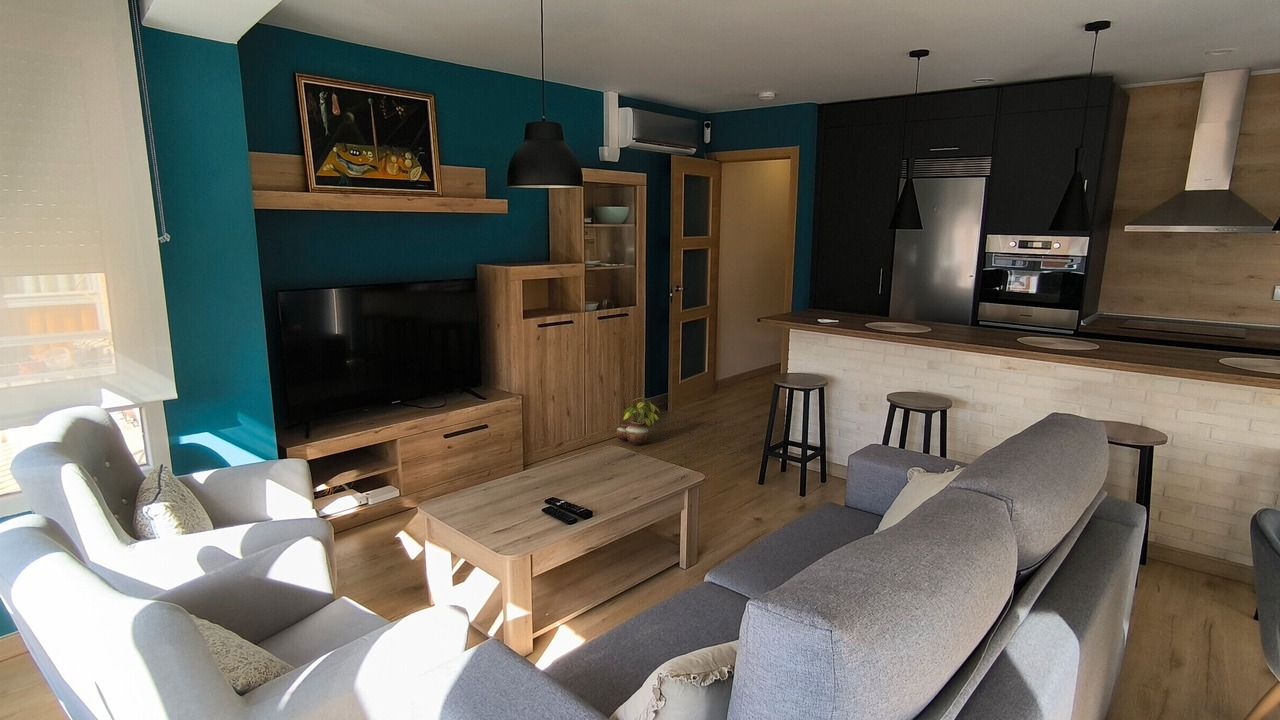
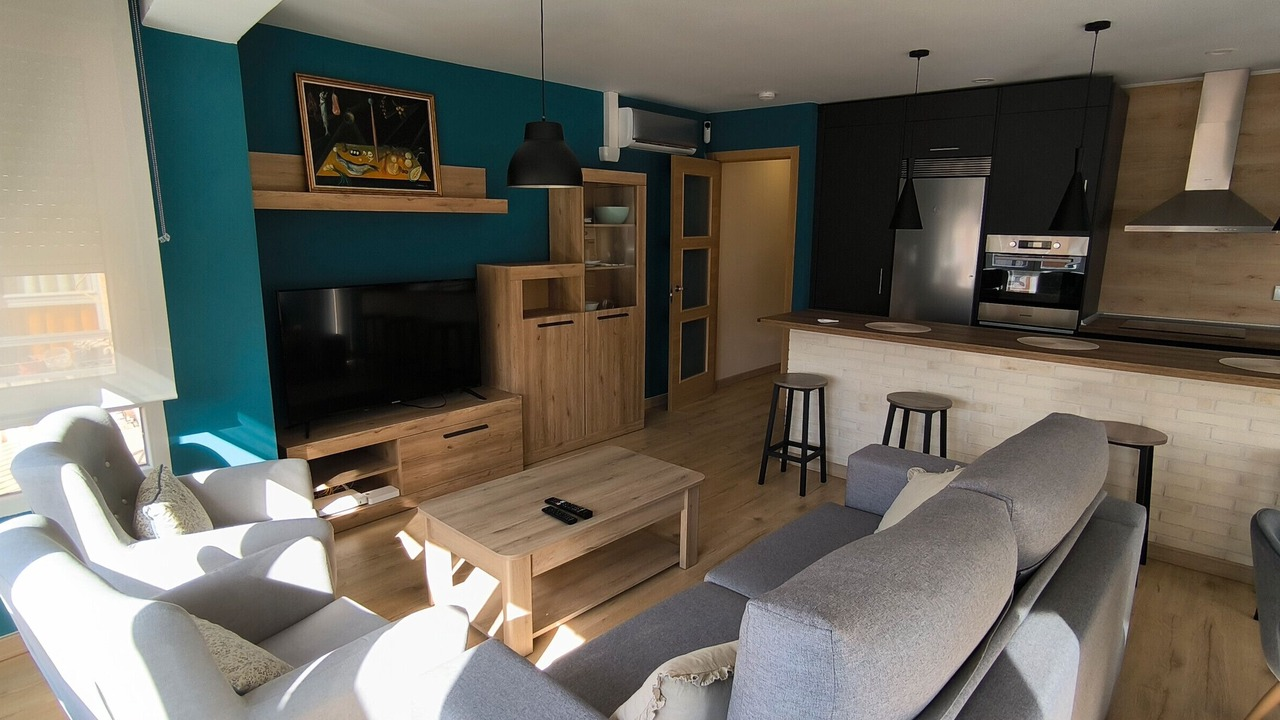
- potted plant (639, 420)
